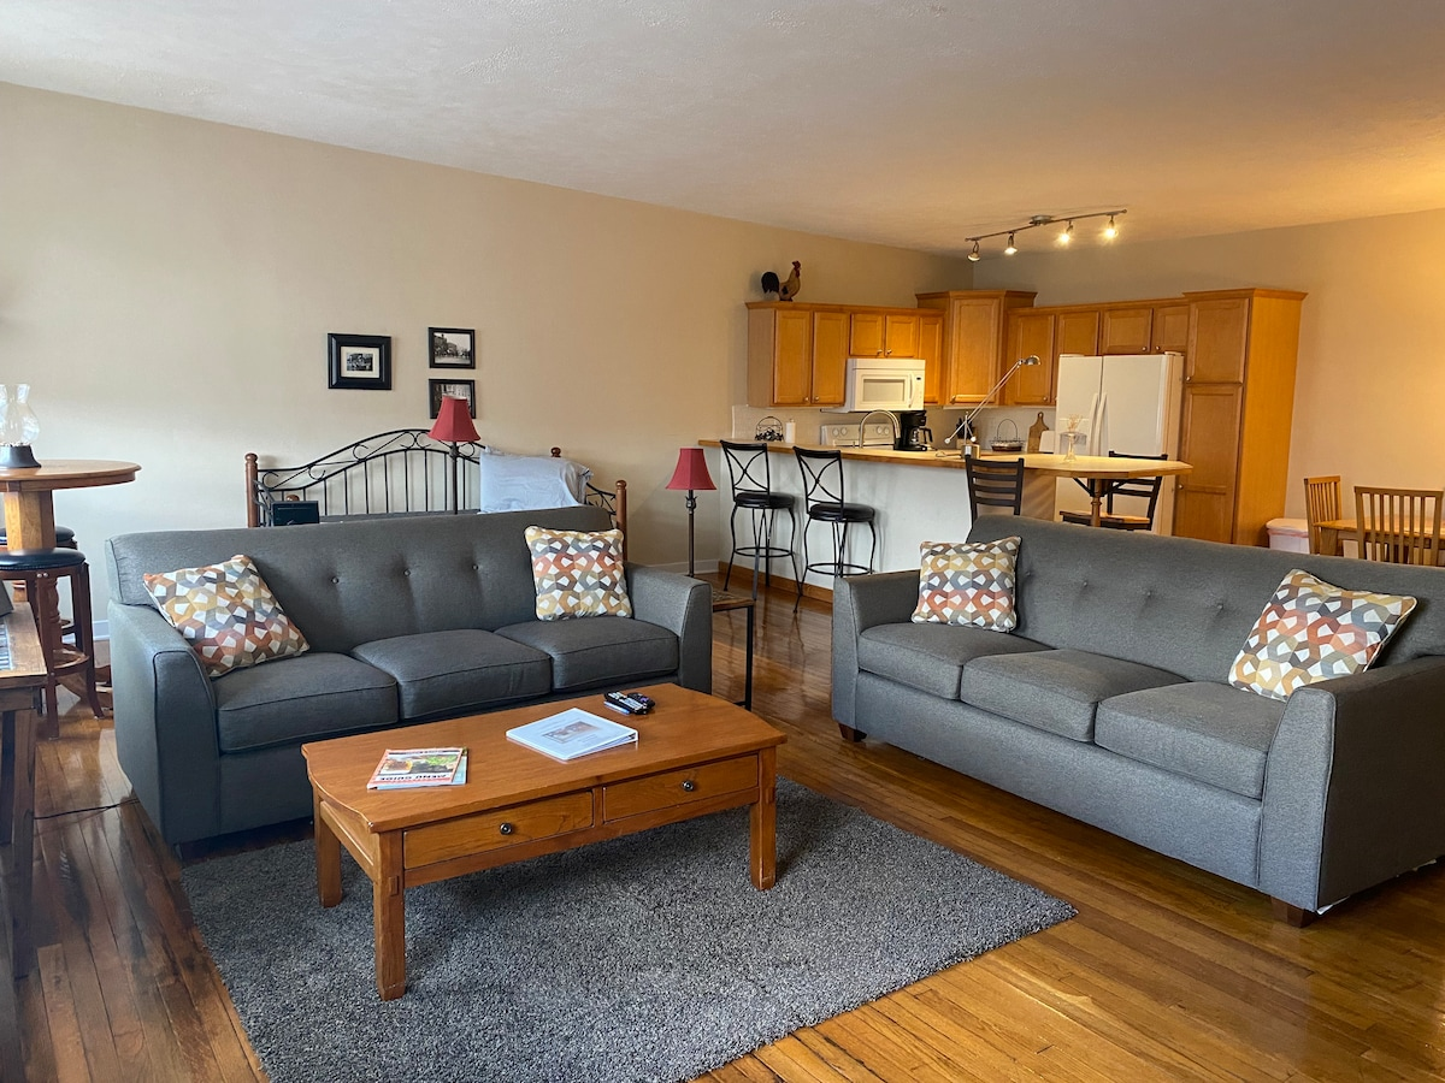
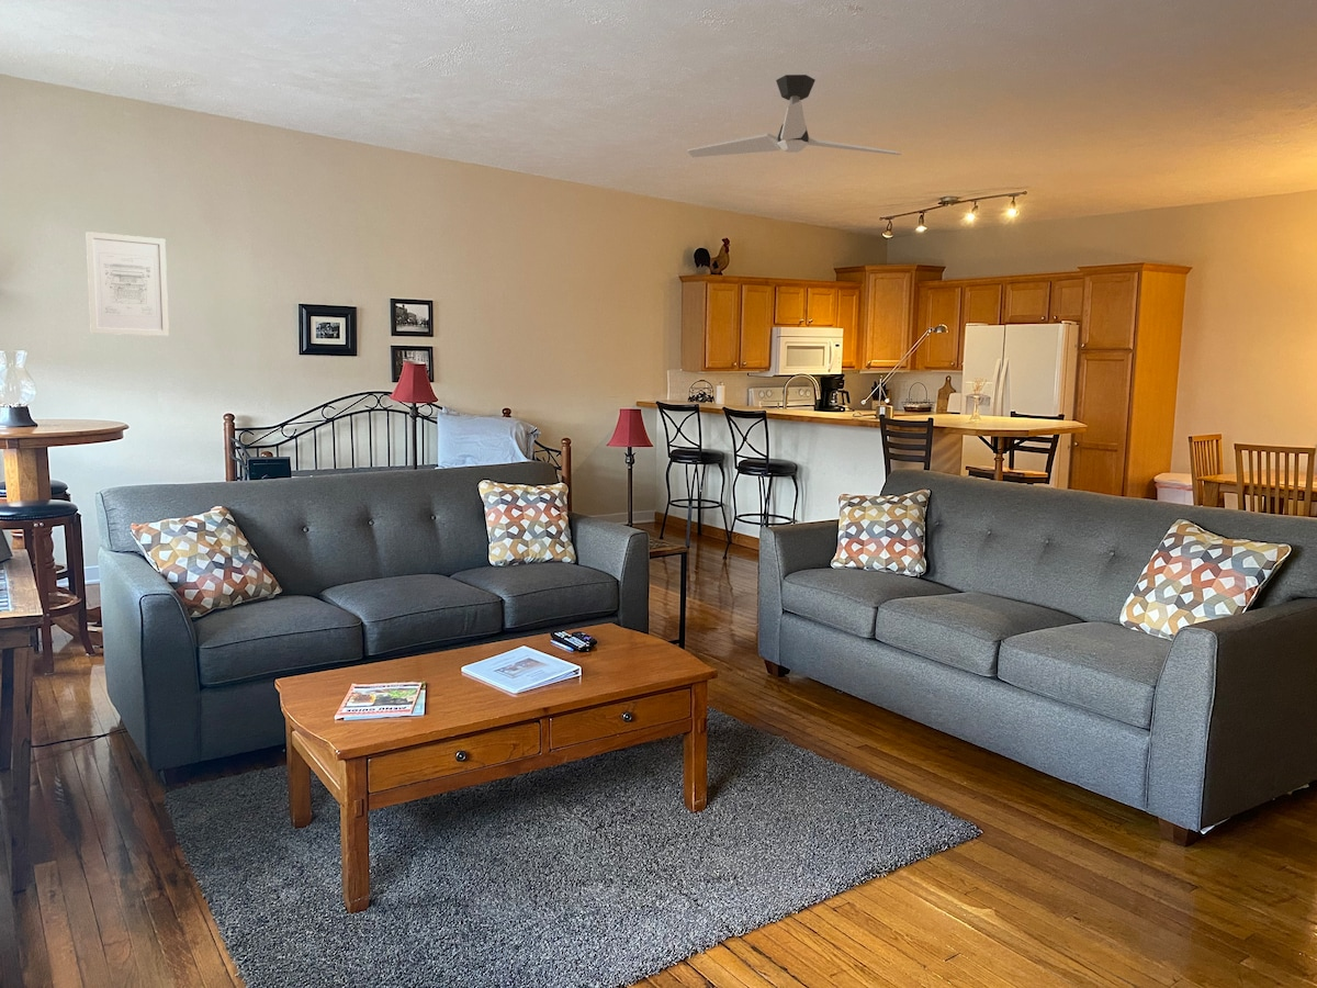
+ ceiling fan (793, 106)
+ wall art (128, 285)
